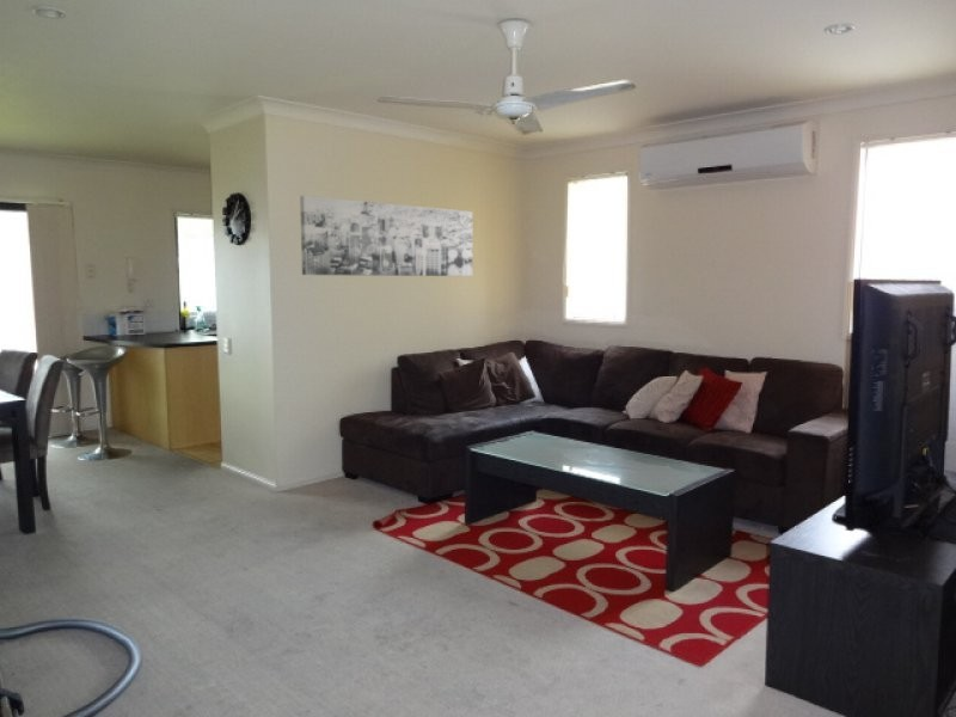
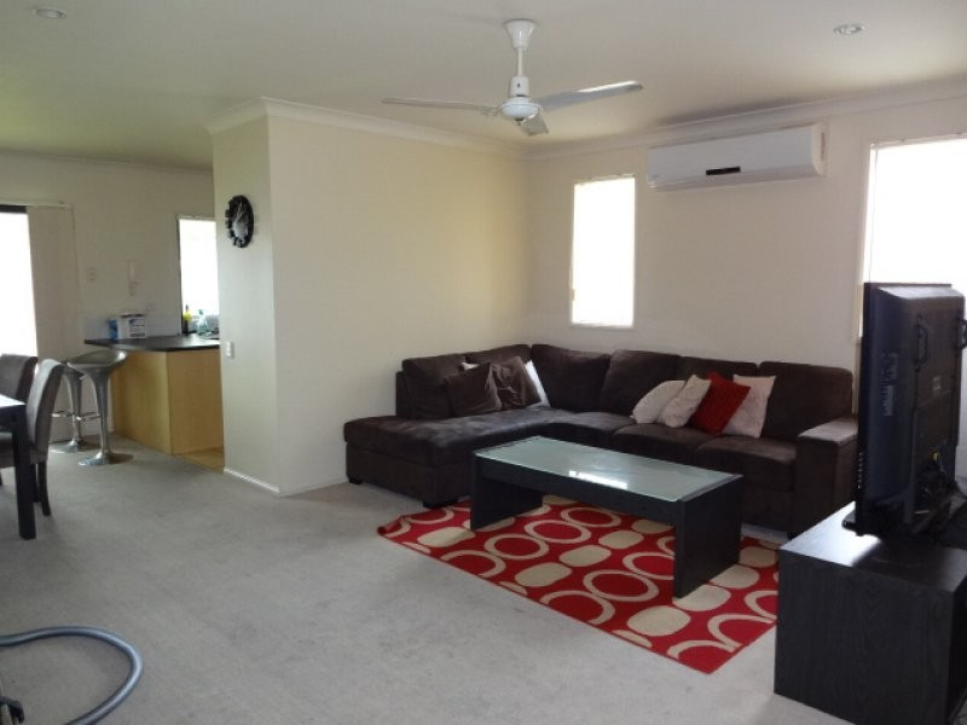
- wall art (394, 240)
